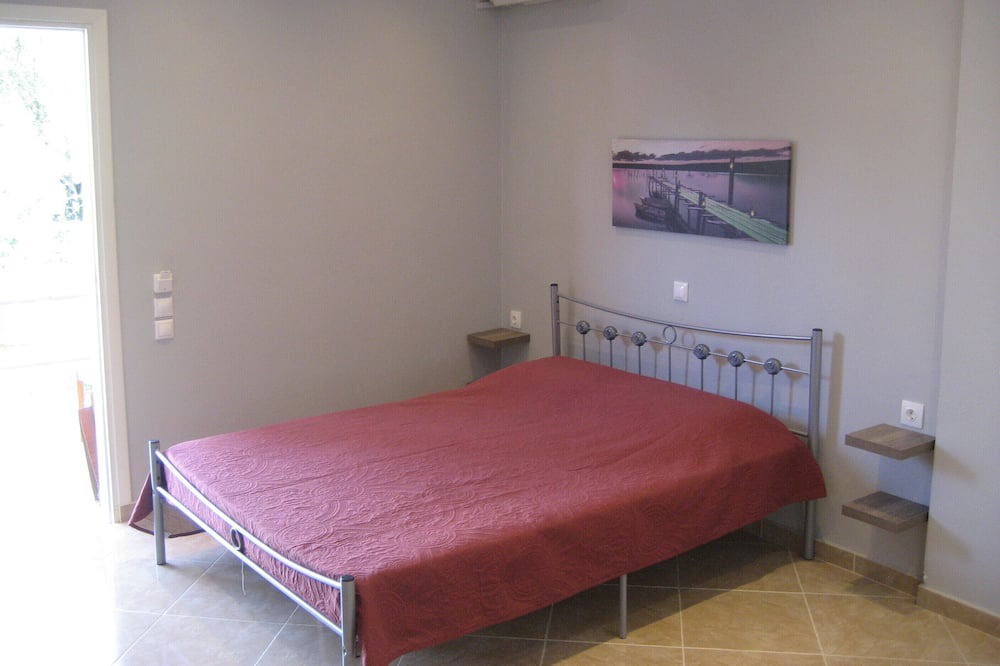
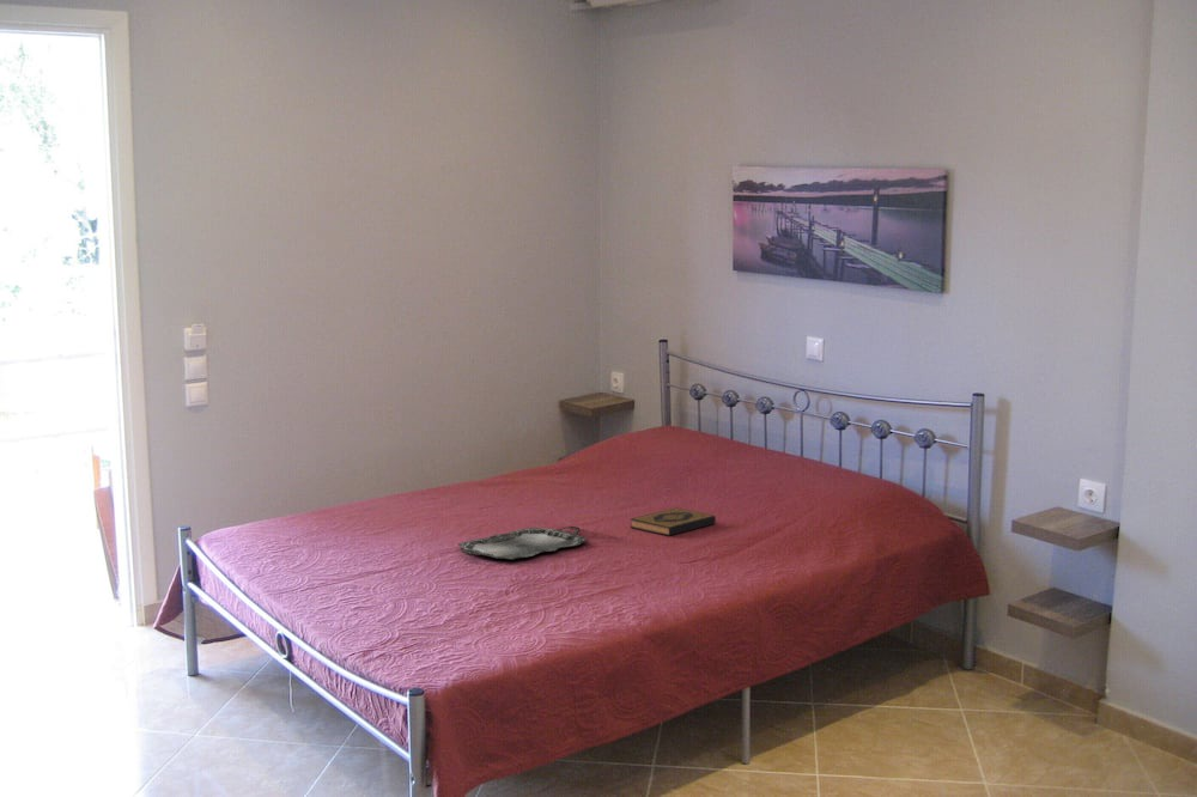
+ hardback book (673, 521)
+ serving tray (523, 542)
